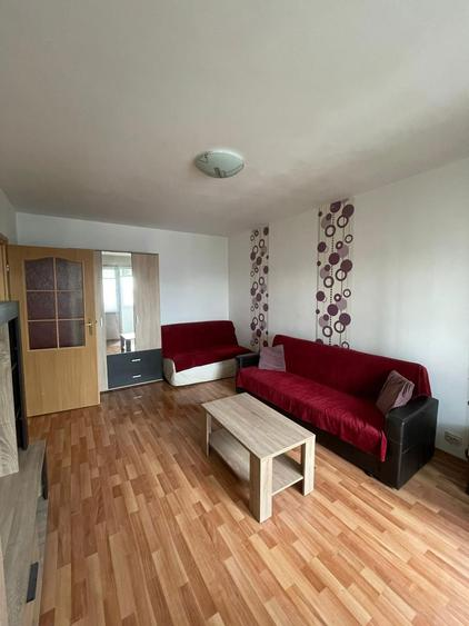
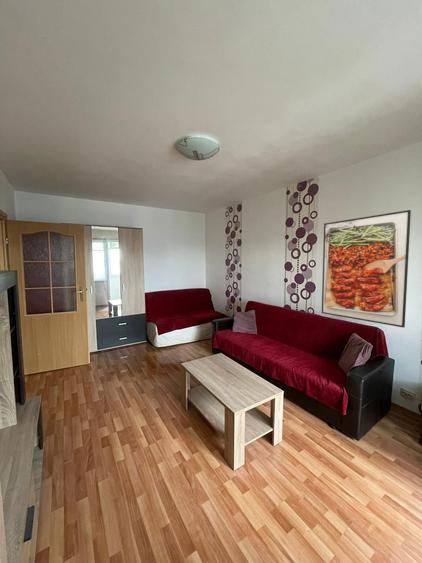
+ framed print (359, 269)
